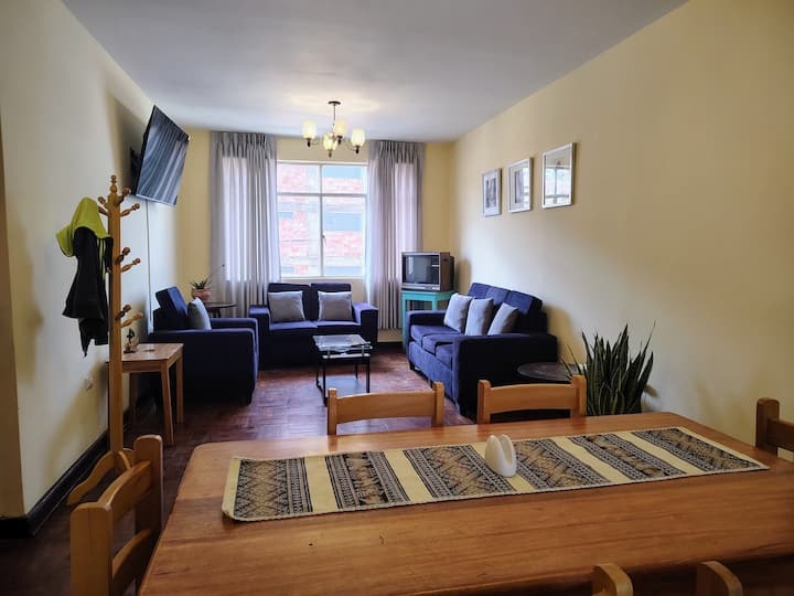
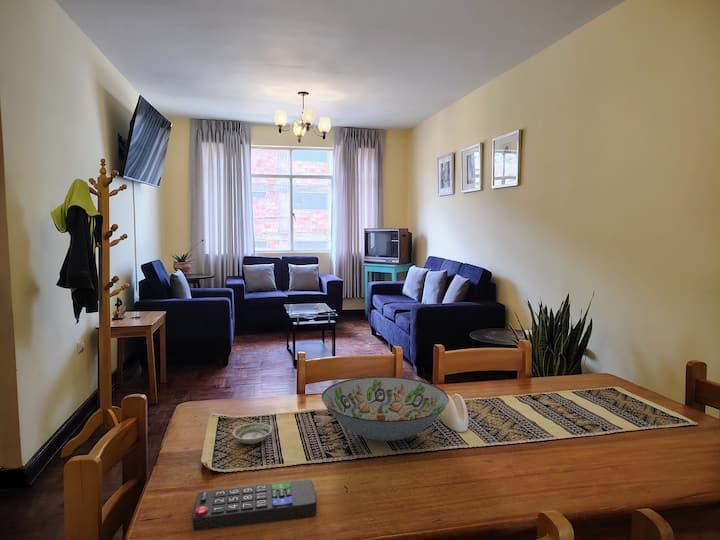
+ saucer (252, 435)
+ remote control (256, 502)
+ decorative bowl (384, 414)
